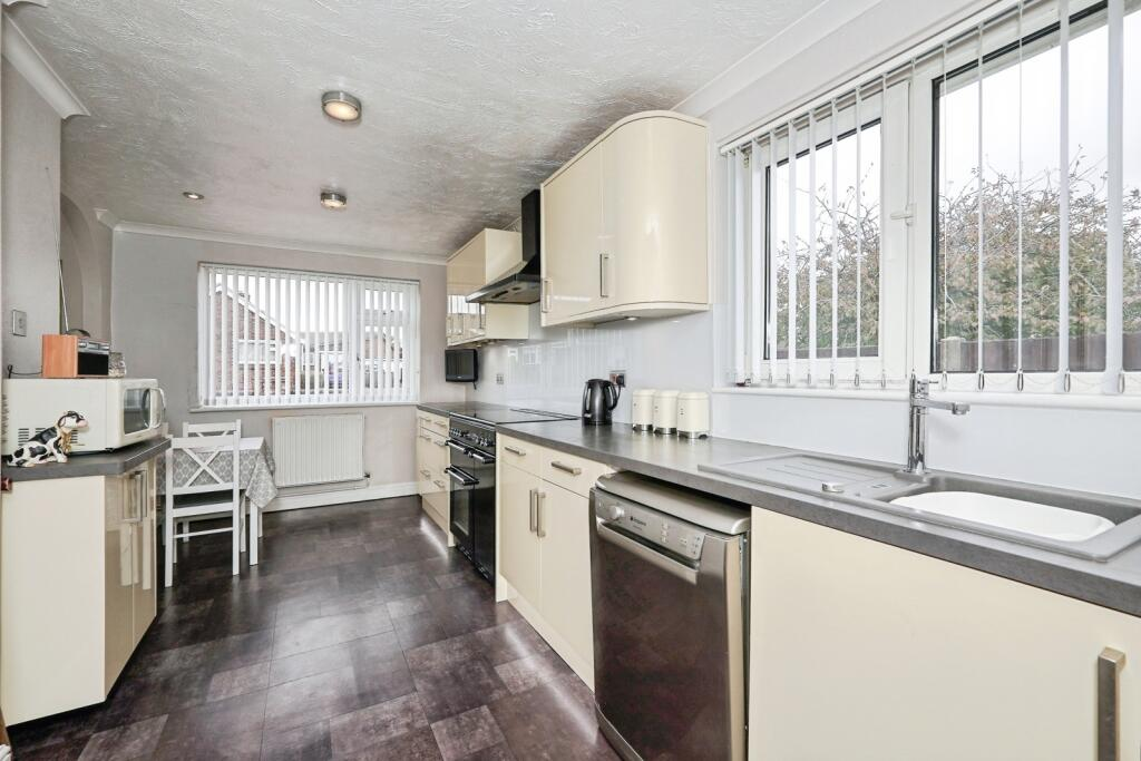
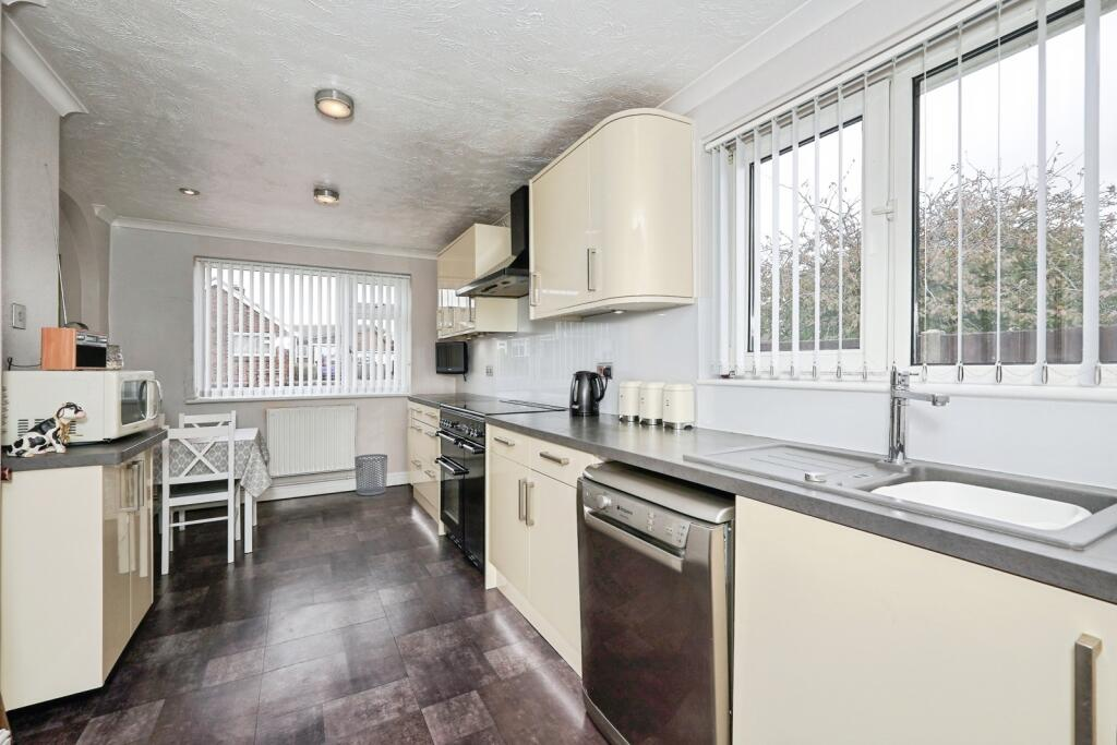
+ waste bin (371, 474)
